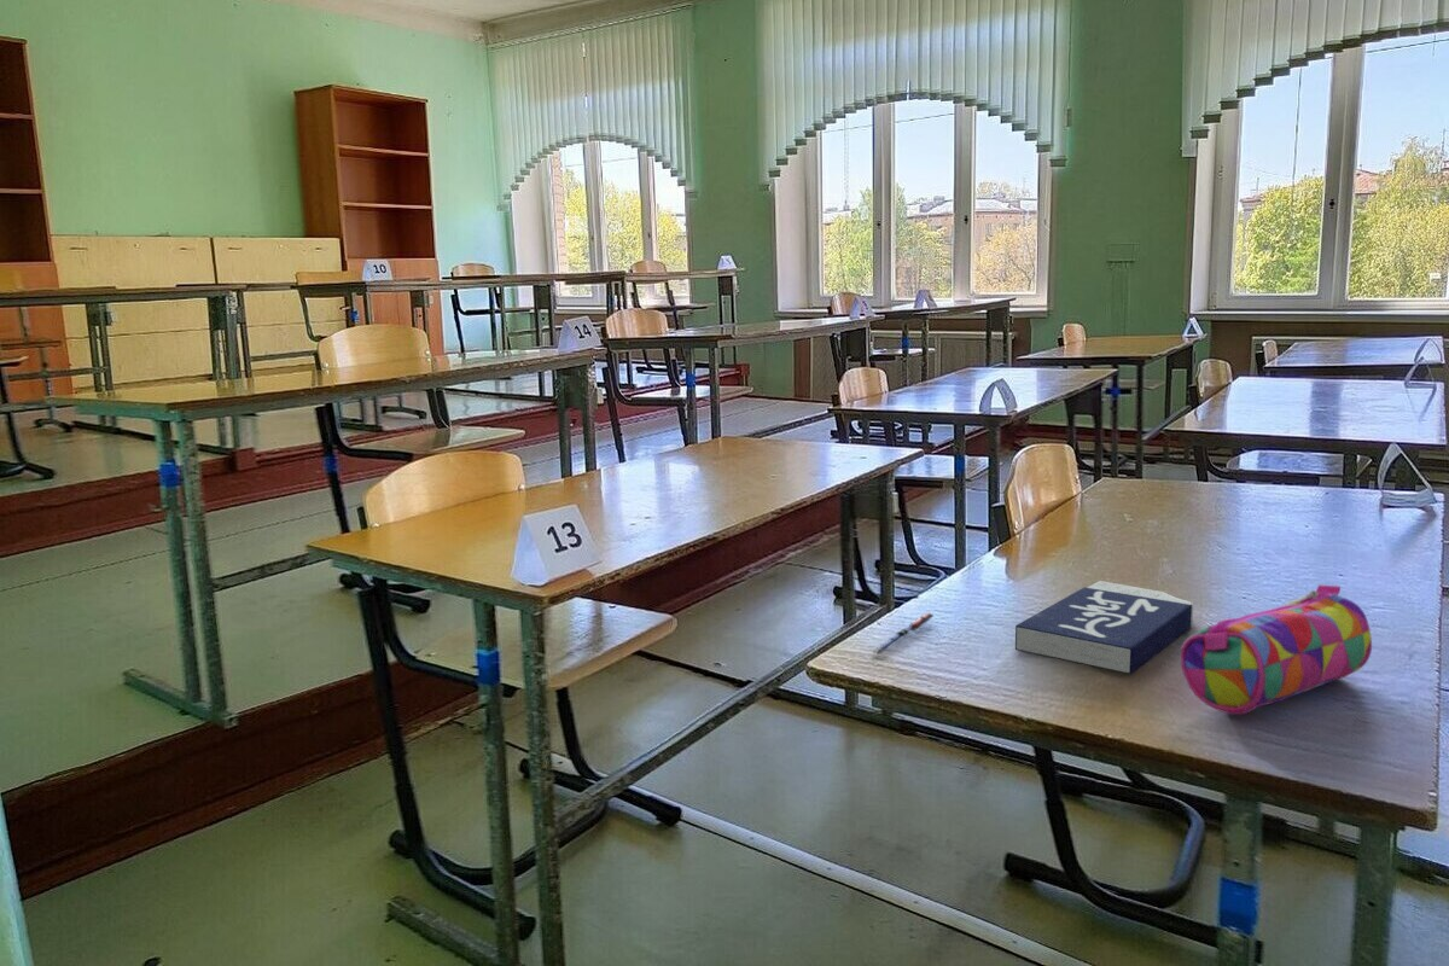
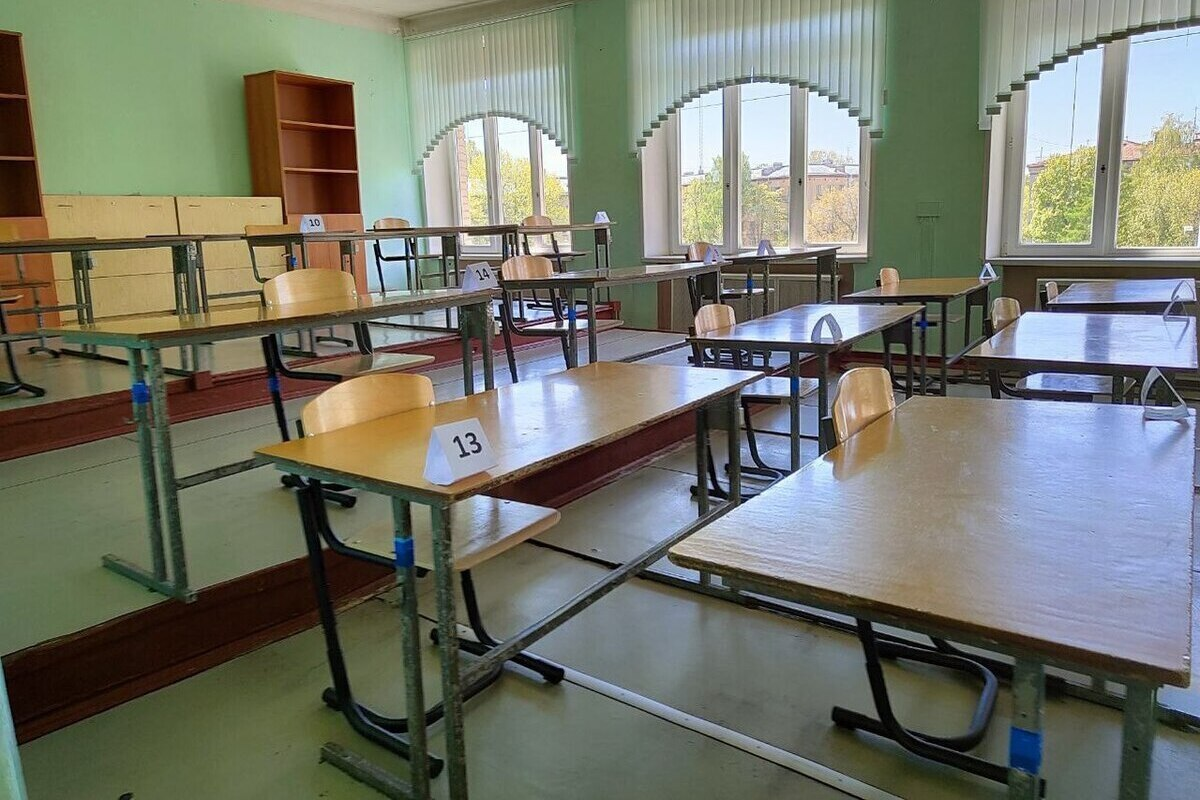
- book (1112, 621)
- pencil case (1278, 647)
- pen (903, 632)
